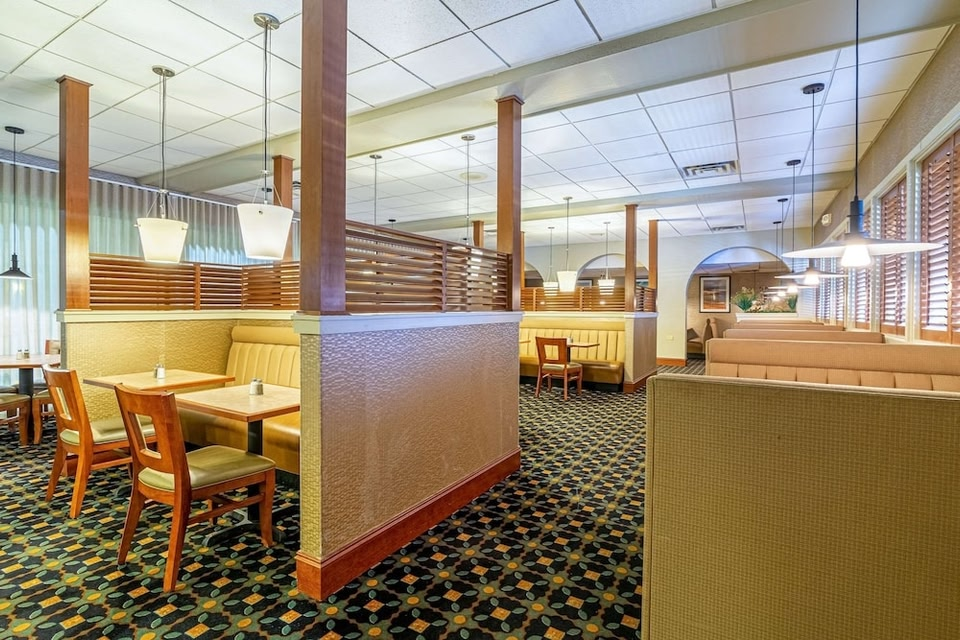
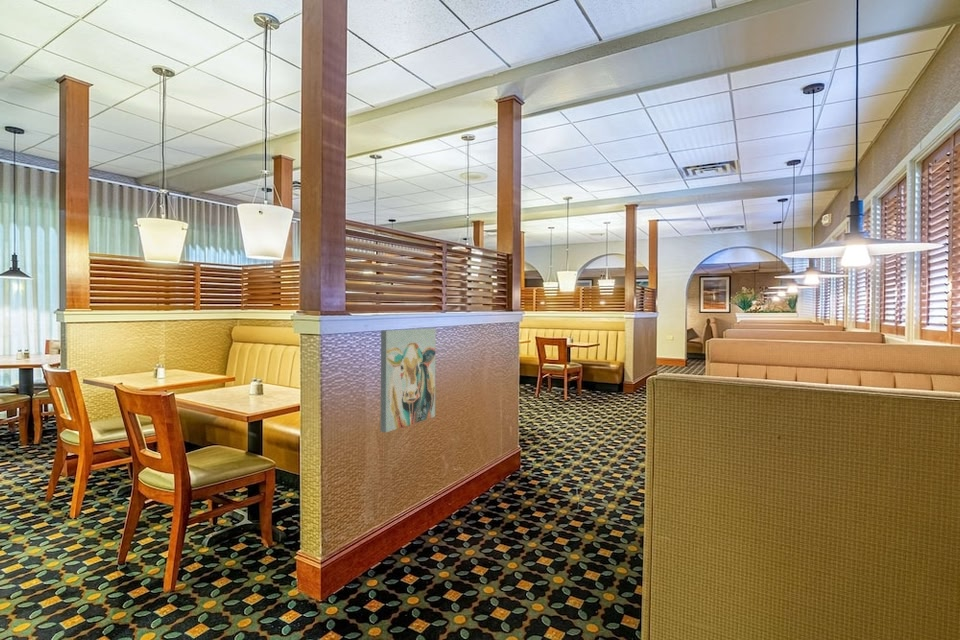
+ wall art (409, 376)
